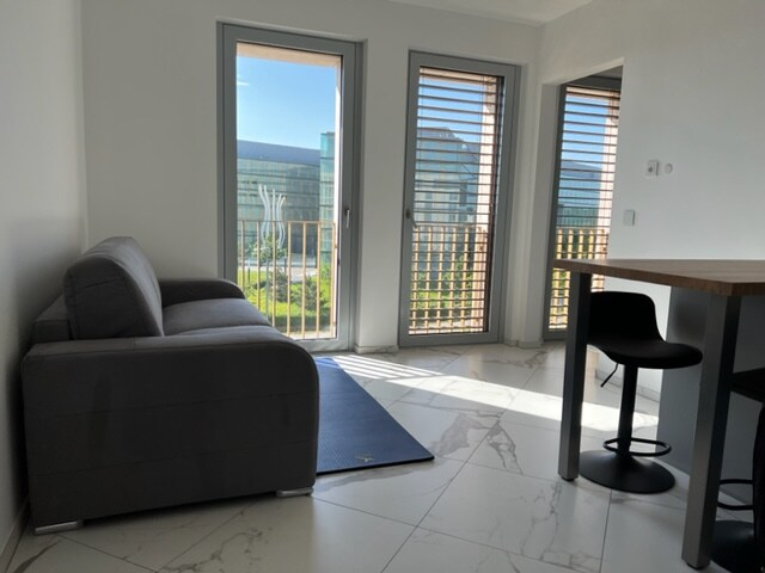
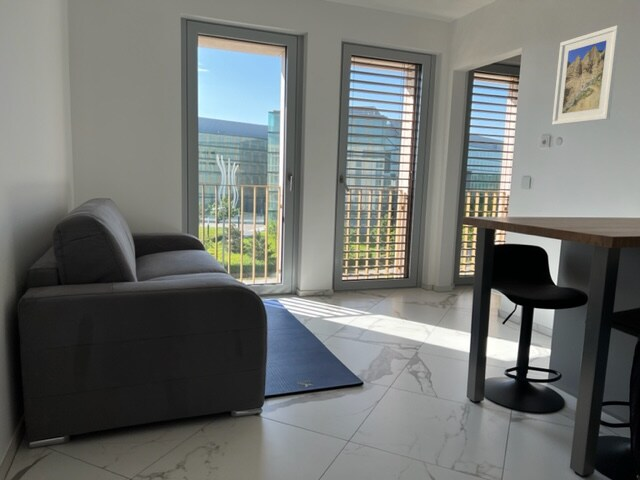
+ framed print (583, 78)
